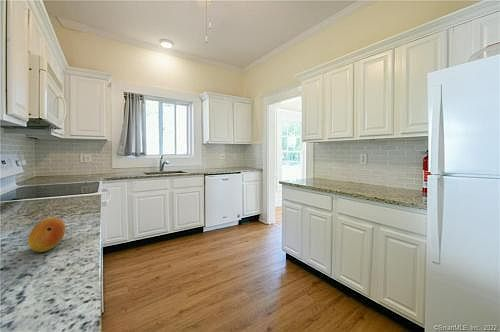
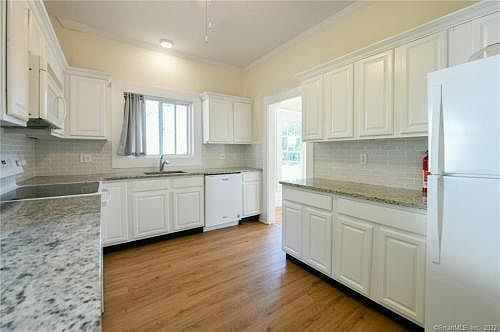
- fruit (47, 232)
